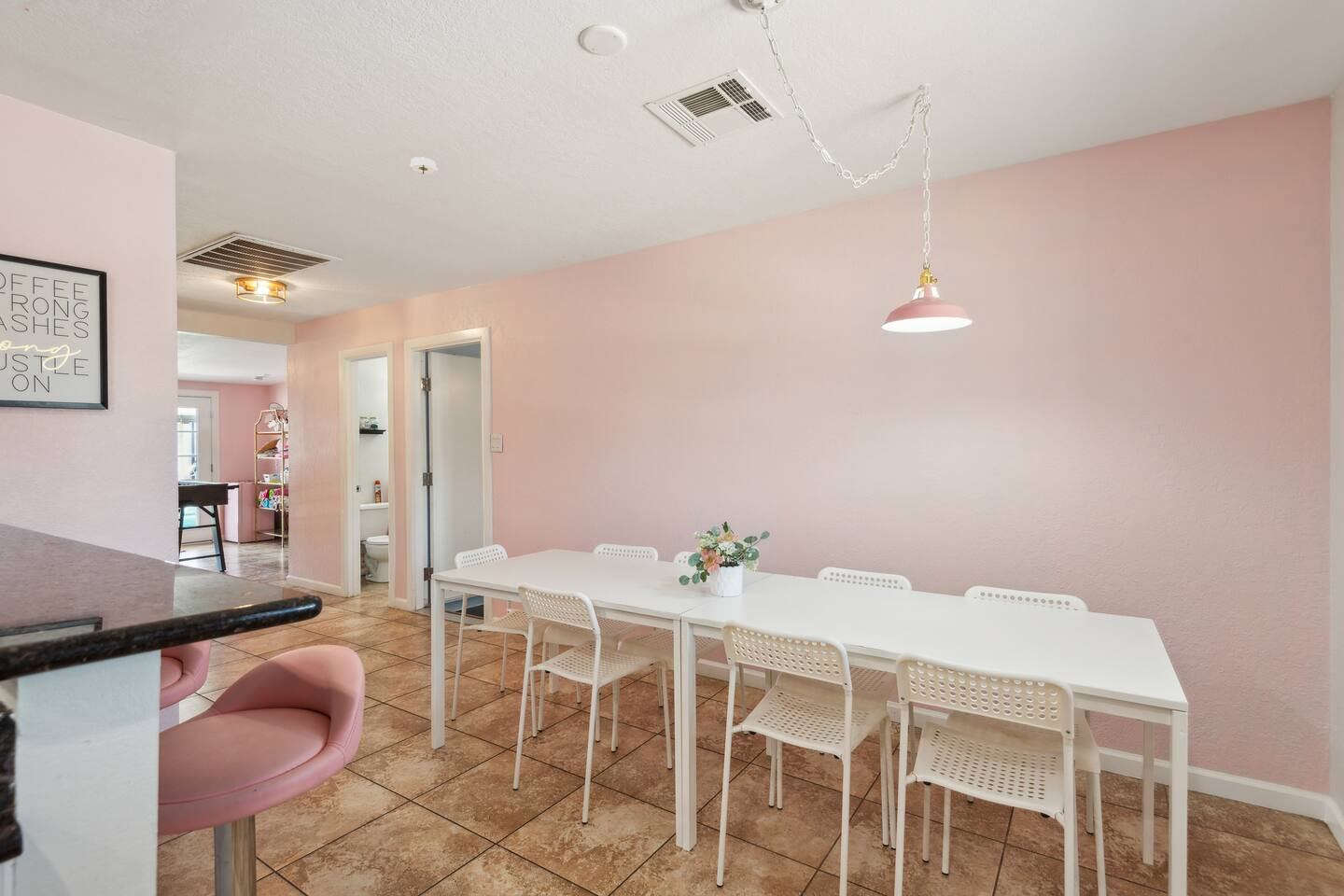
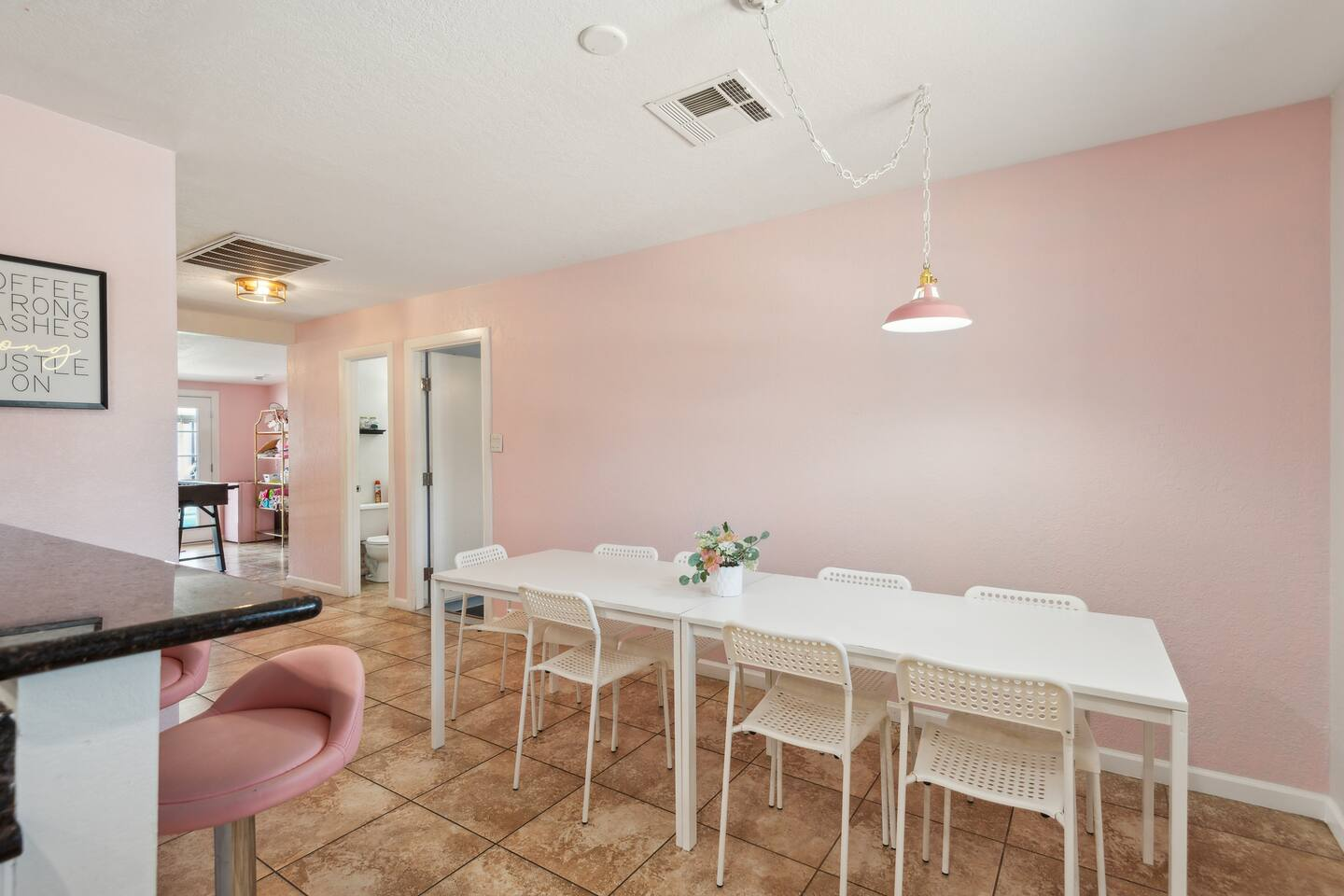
- smoke detector (422, 165)
